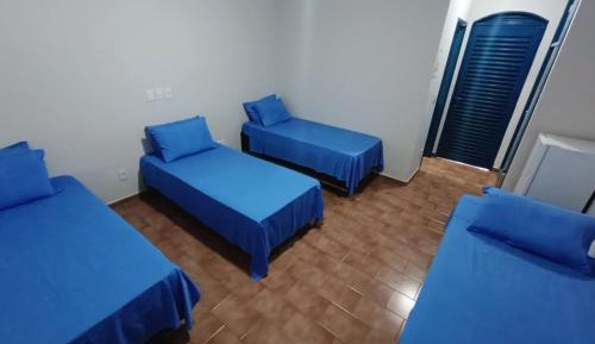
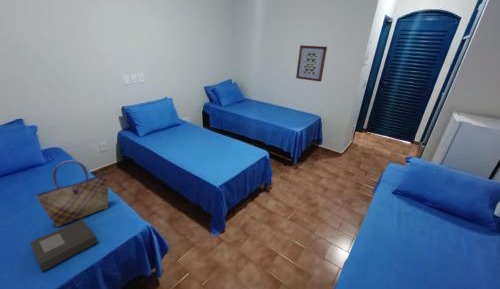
+ wall art (310, 63)
+ tote bag (75, 189)
+ book (64, 242)
